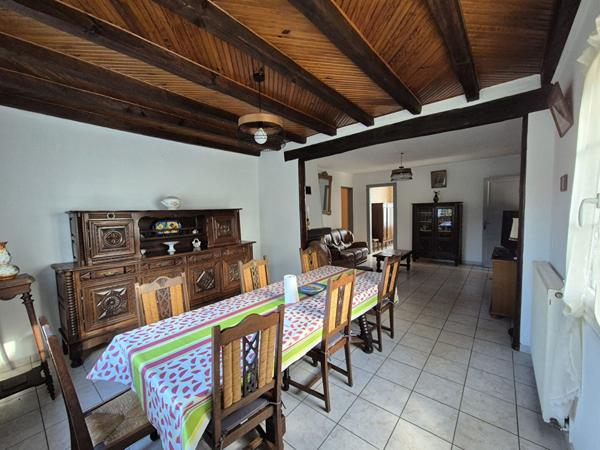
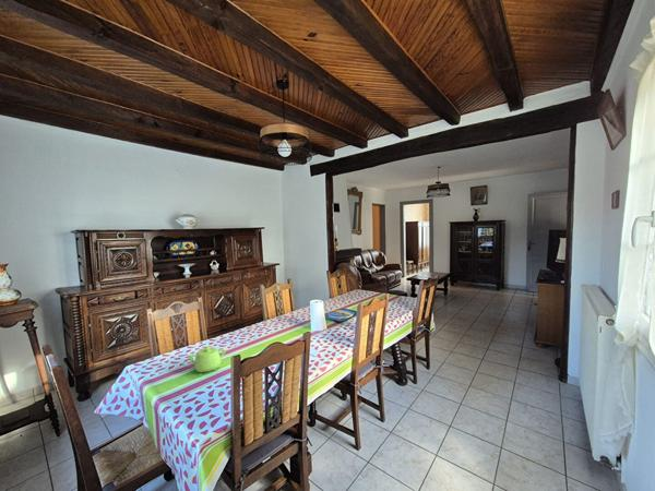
+ teapot (207, 356)
